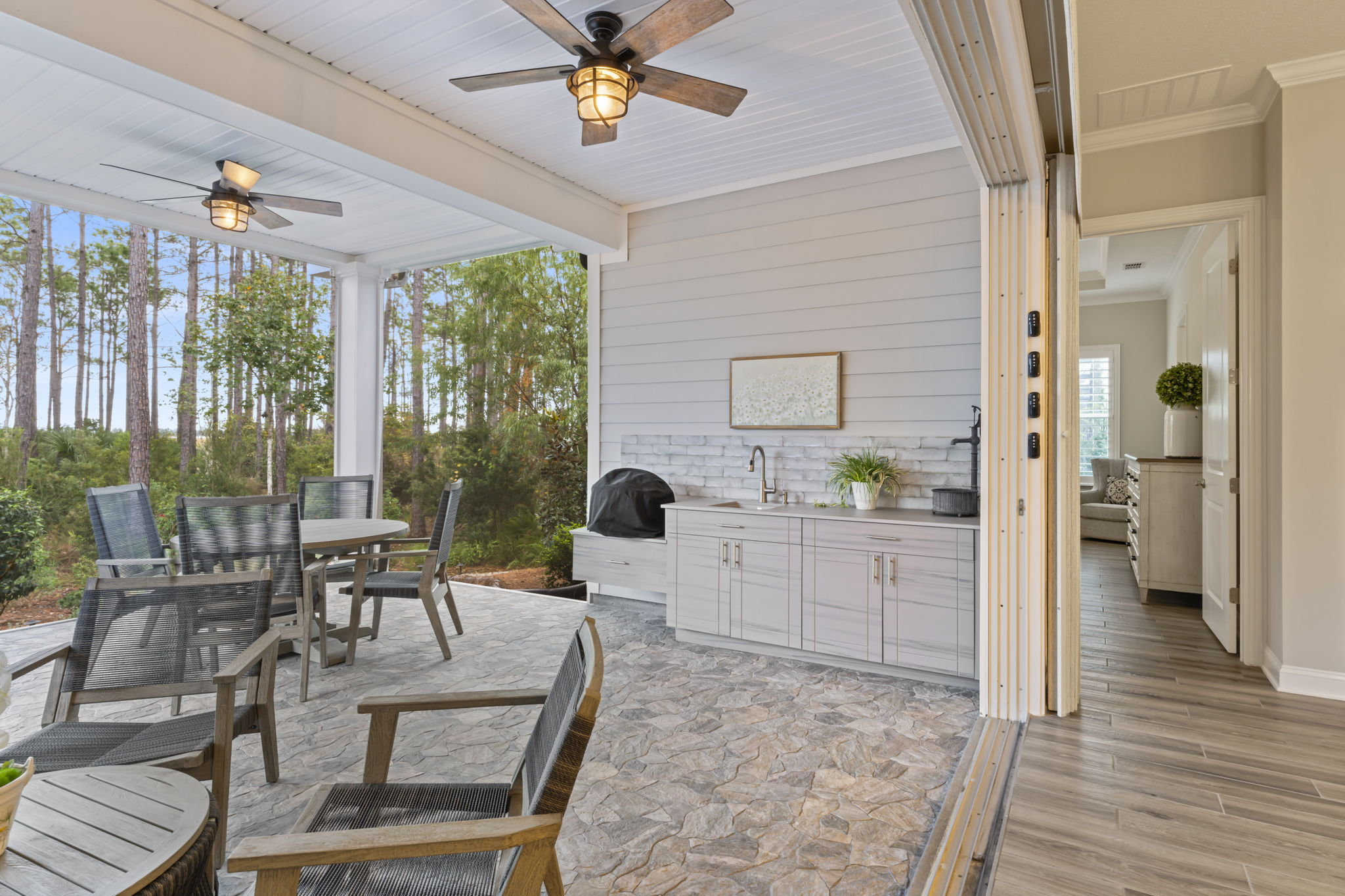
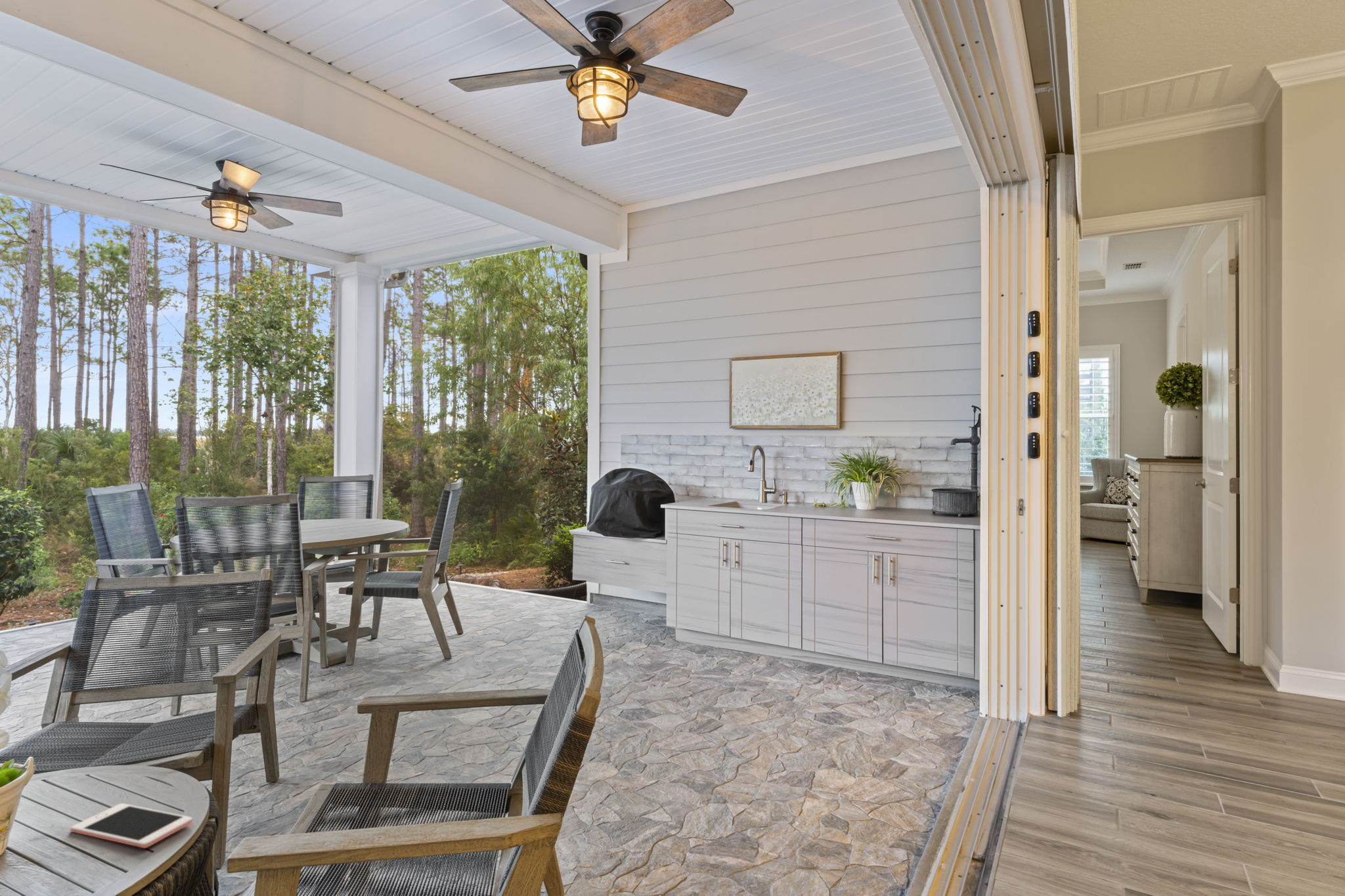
+ cell phone (132, 824)
